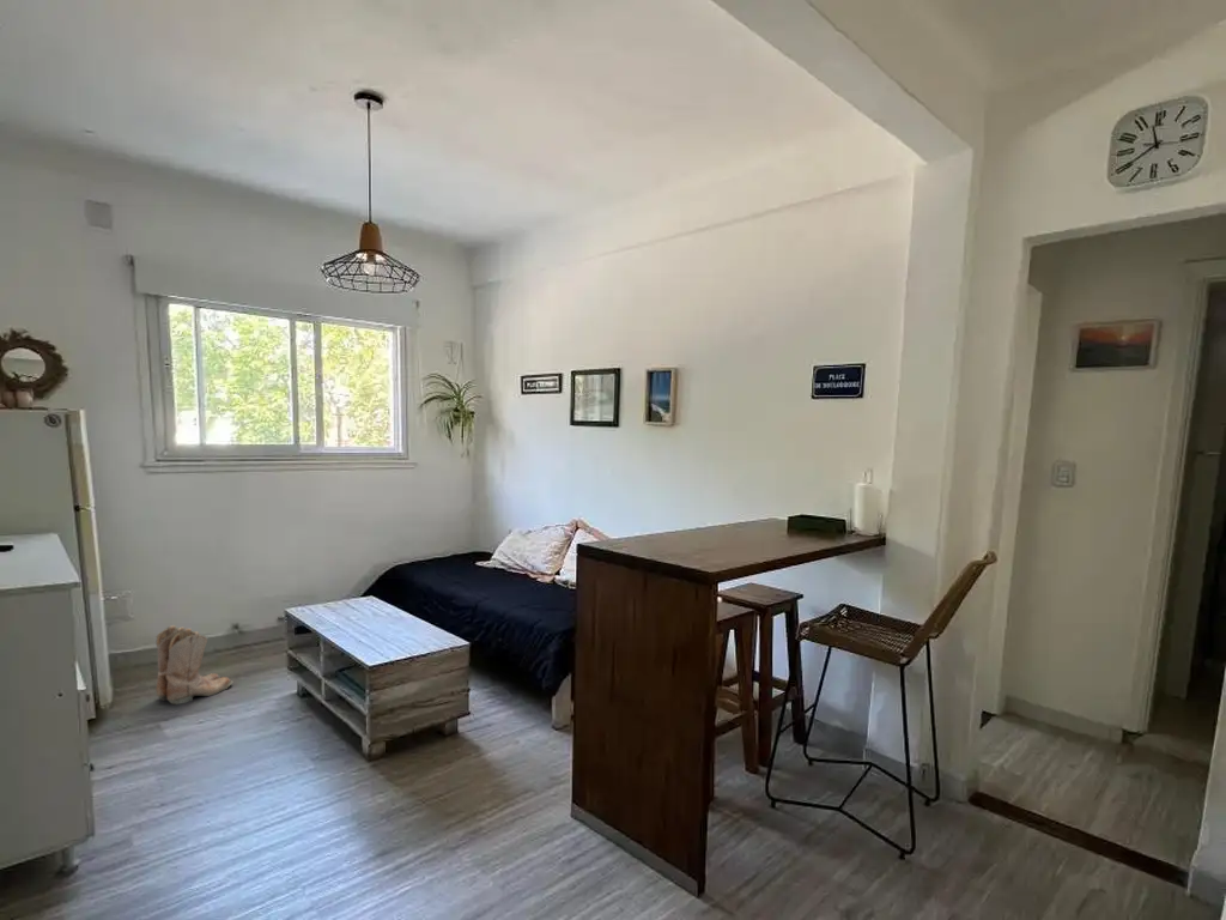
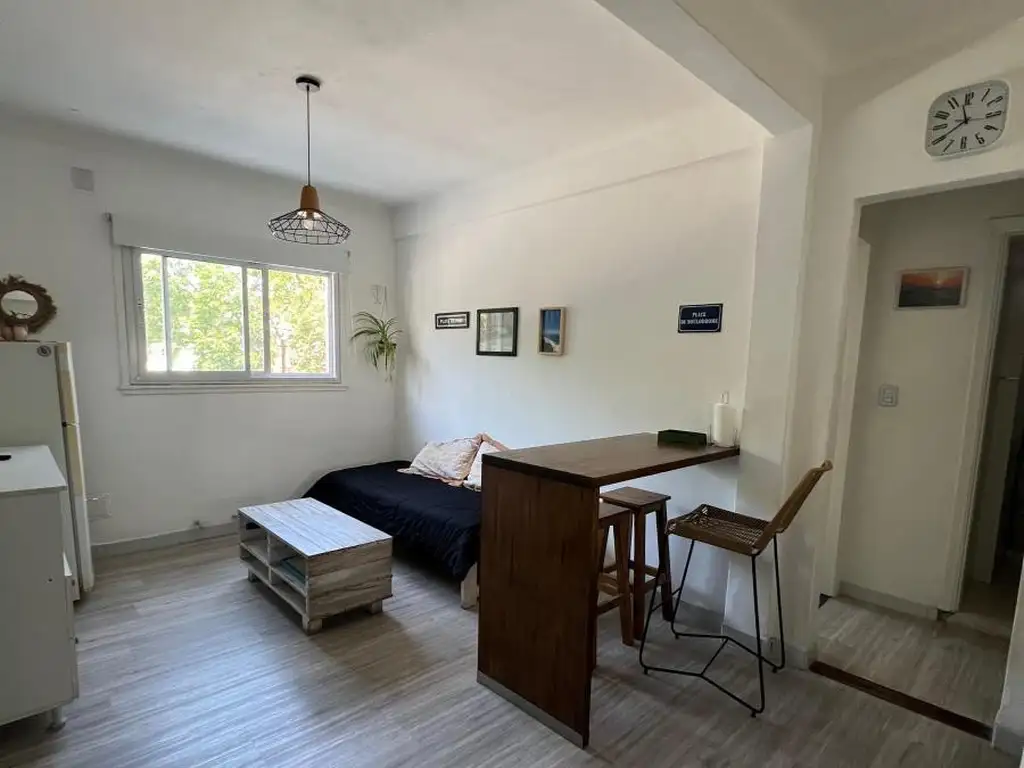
- boots (194, 658)
